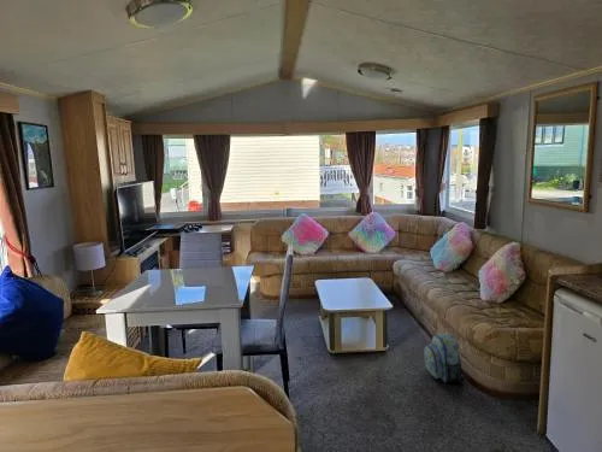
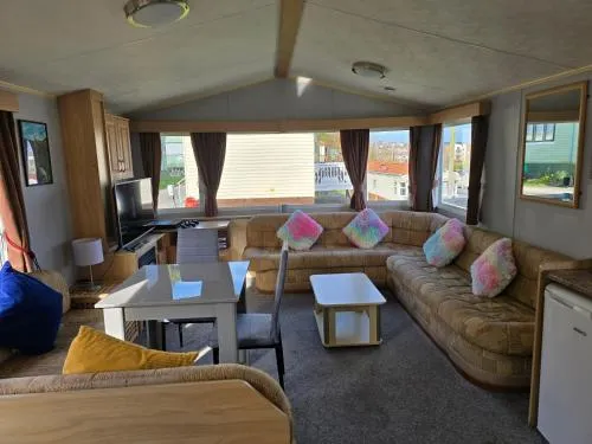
- backpack (442, 356)
